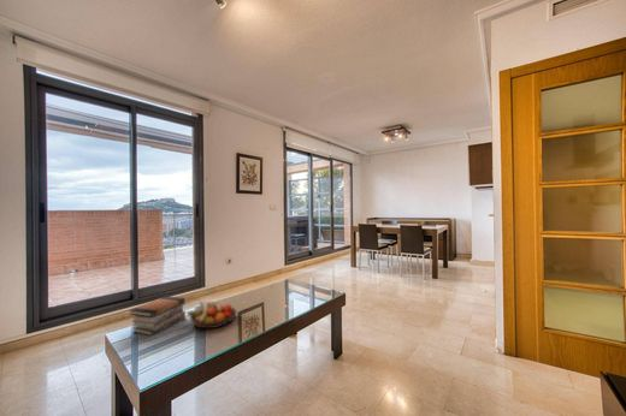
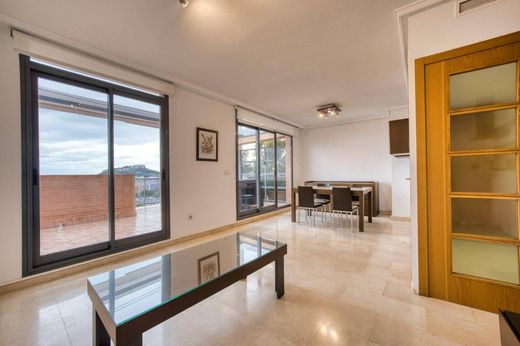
- fruit bowl (213, 311)
- book stack (159, 314)
